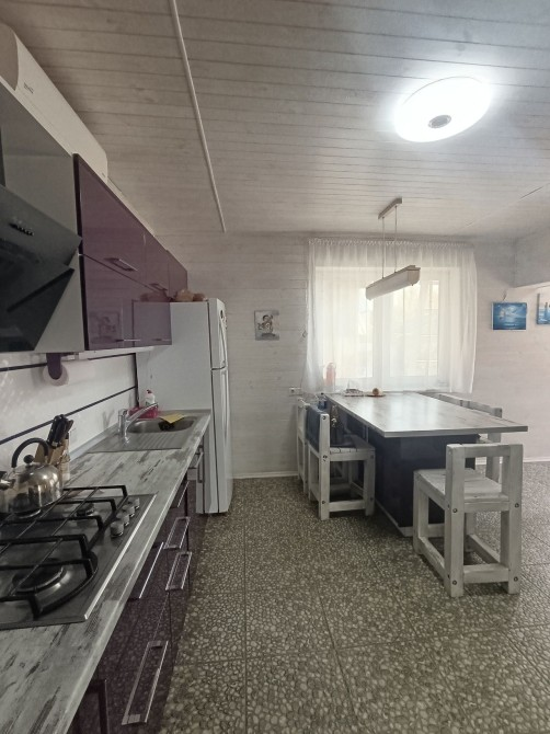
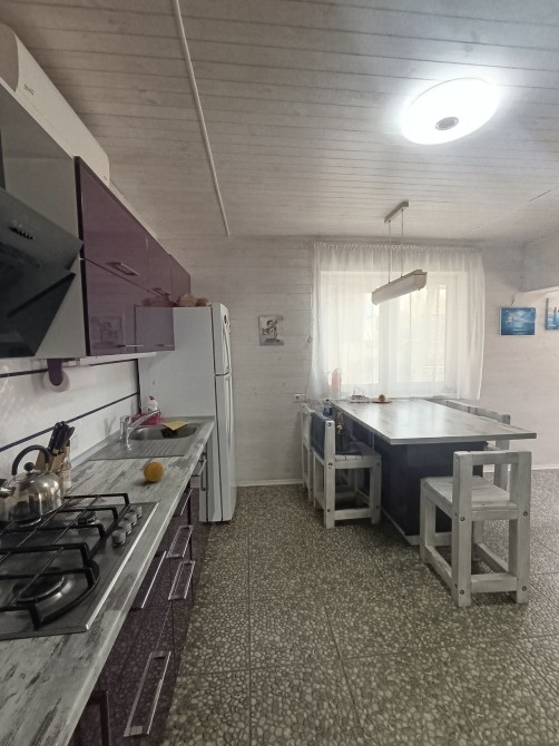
+ fruit (154, 471)
